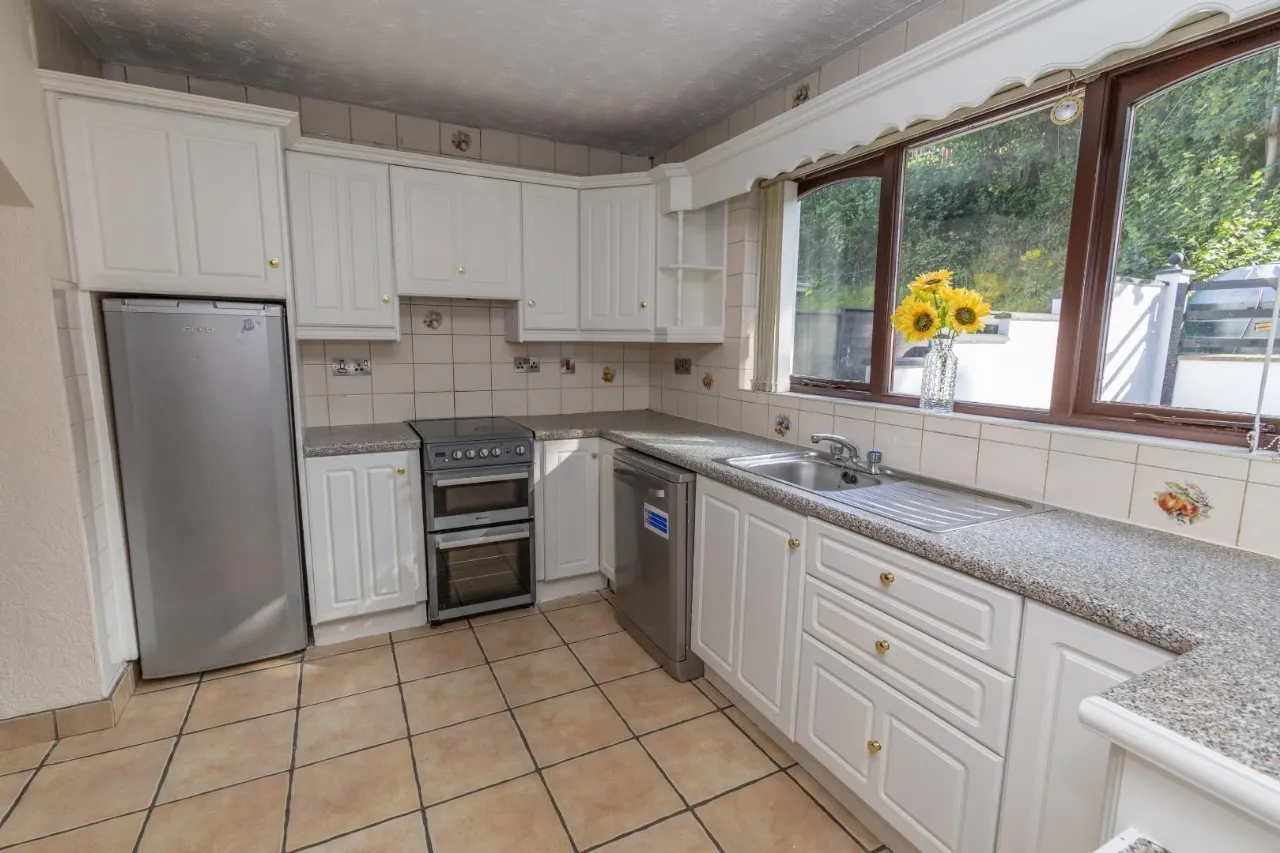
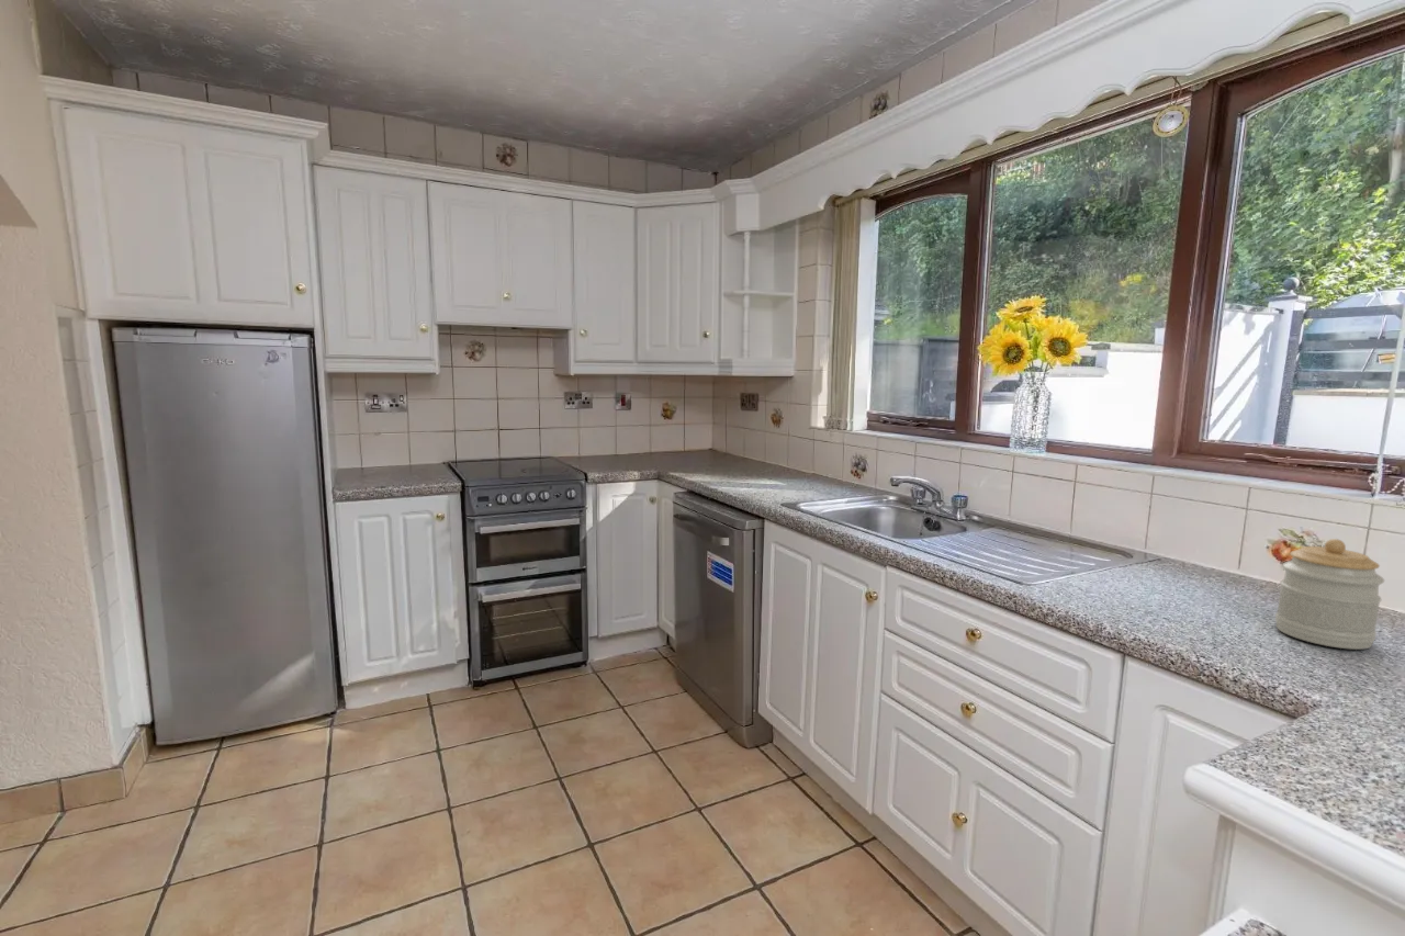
+ jar (1328, 588)
